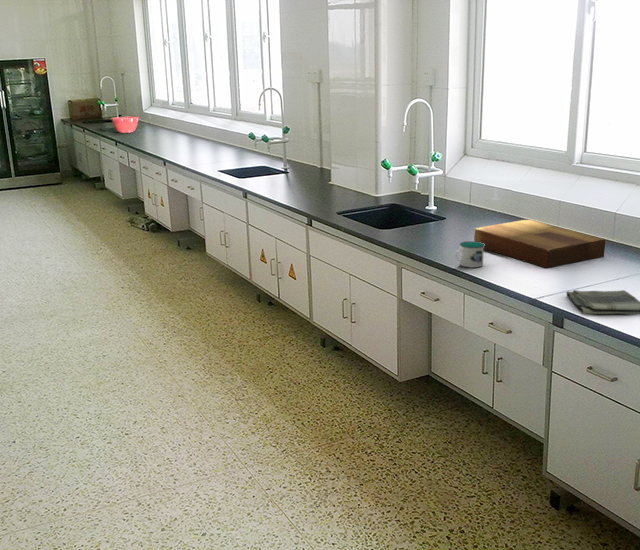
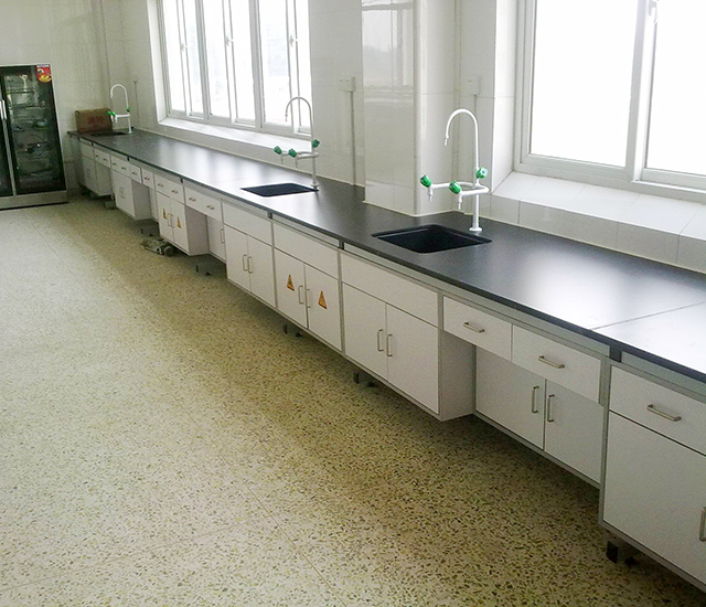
- dish towel (605, 300)
- cutting board (537, 241)
- mixing bowl (125, 124)
- mug (468, 254)
